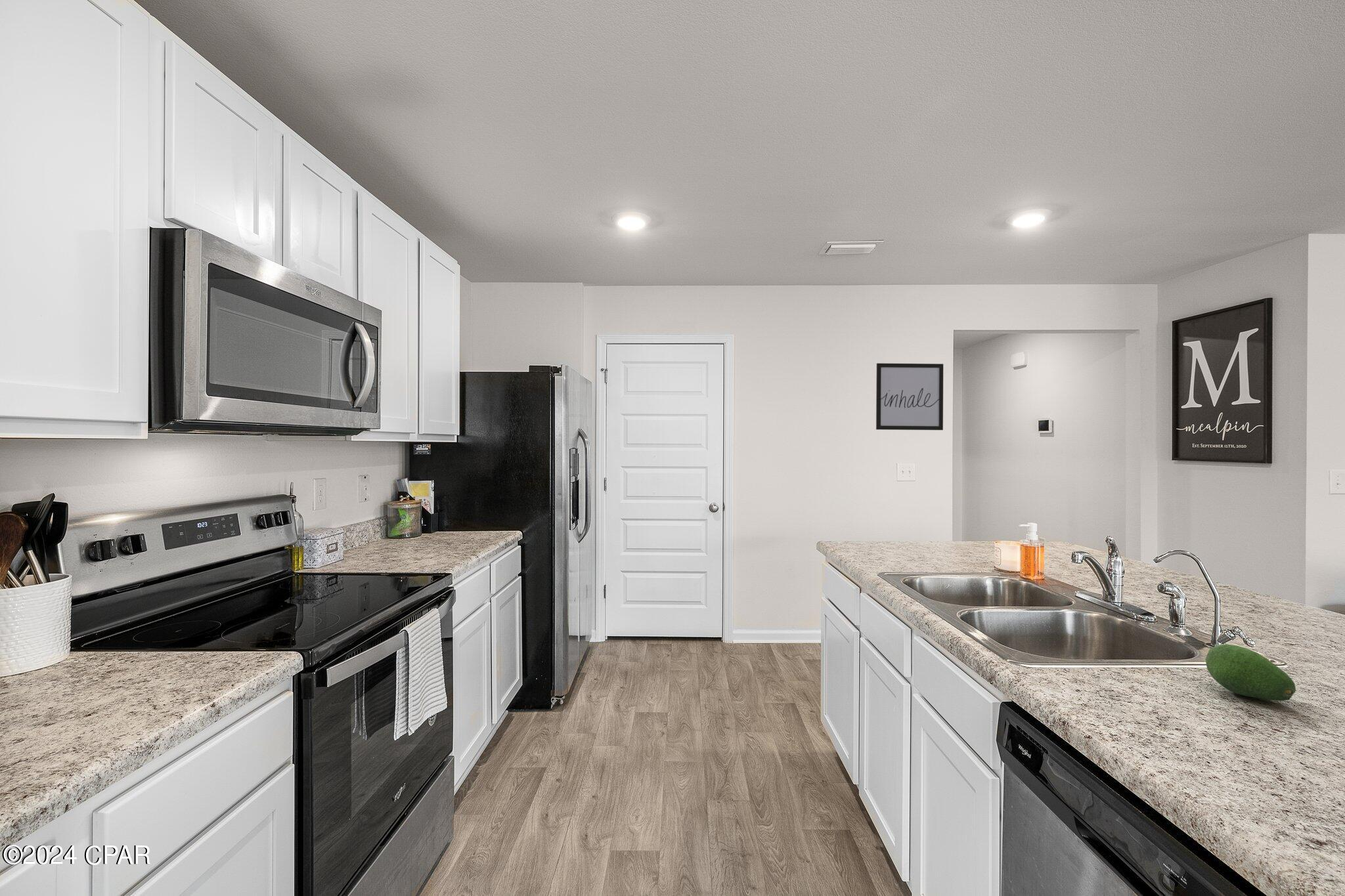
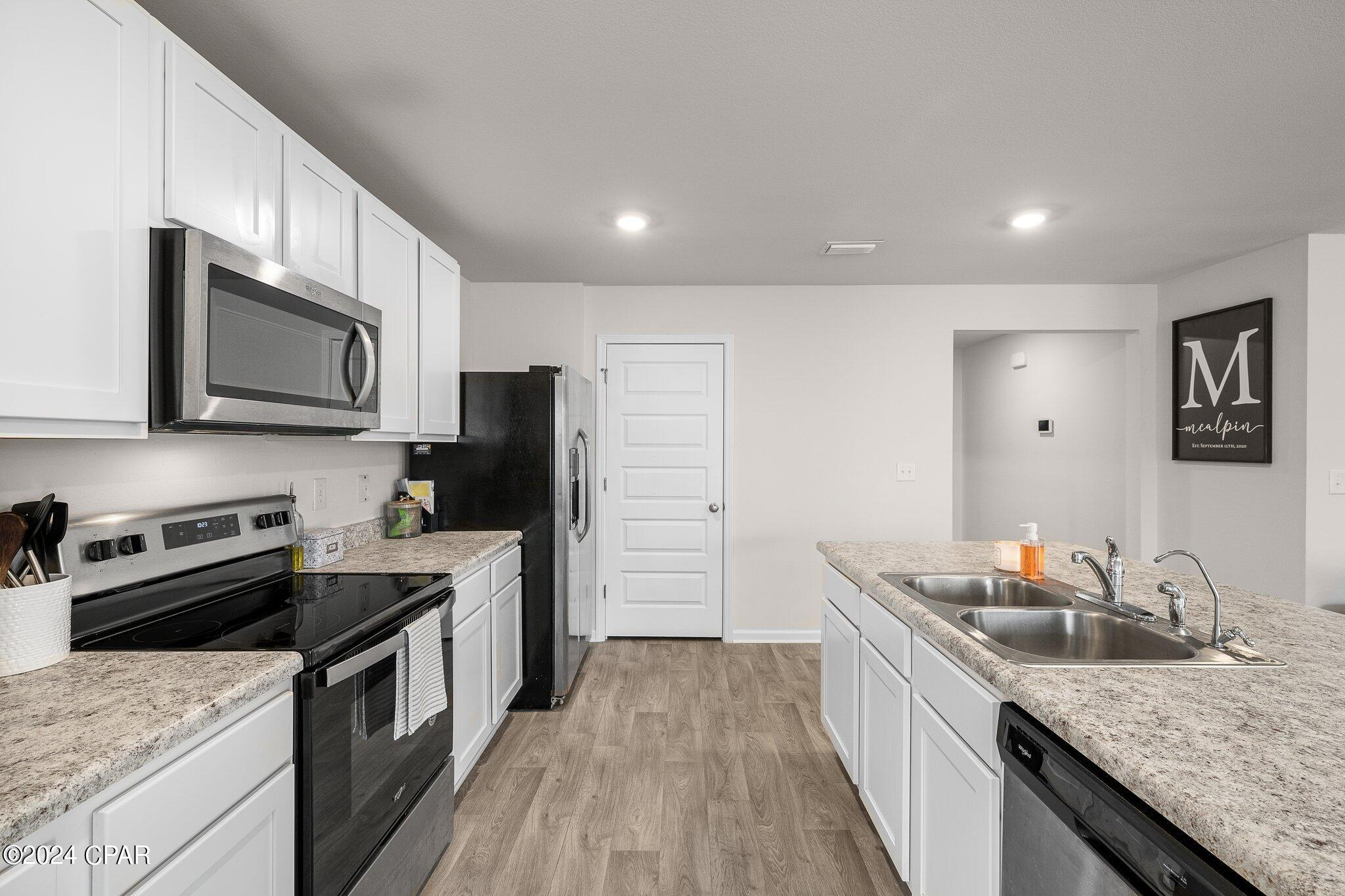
- fruit (1248, 672)
- wall art (910, 396)
